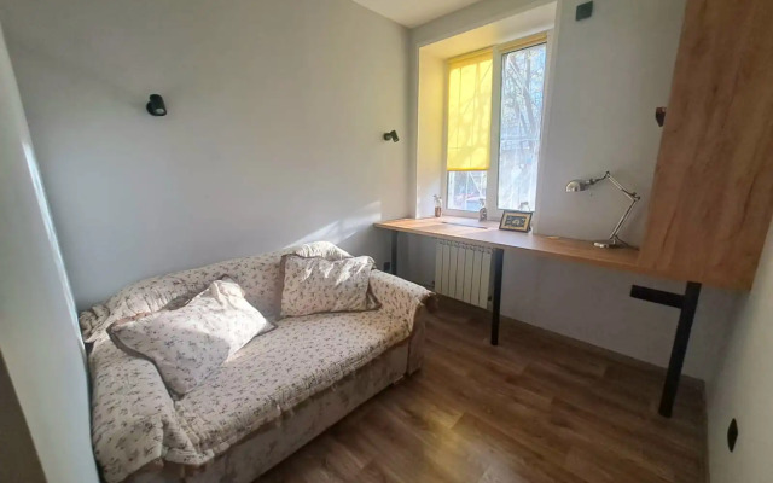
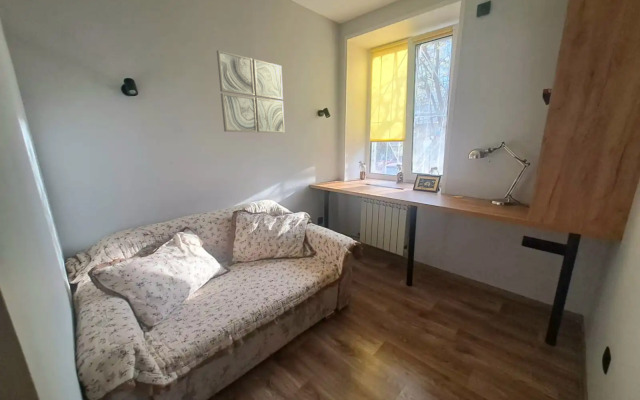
+ wall art (254, 97)
